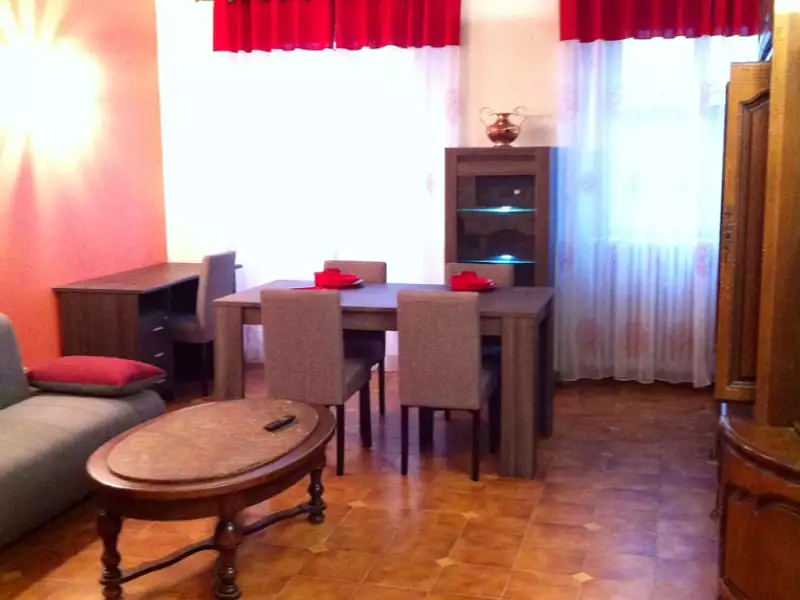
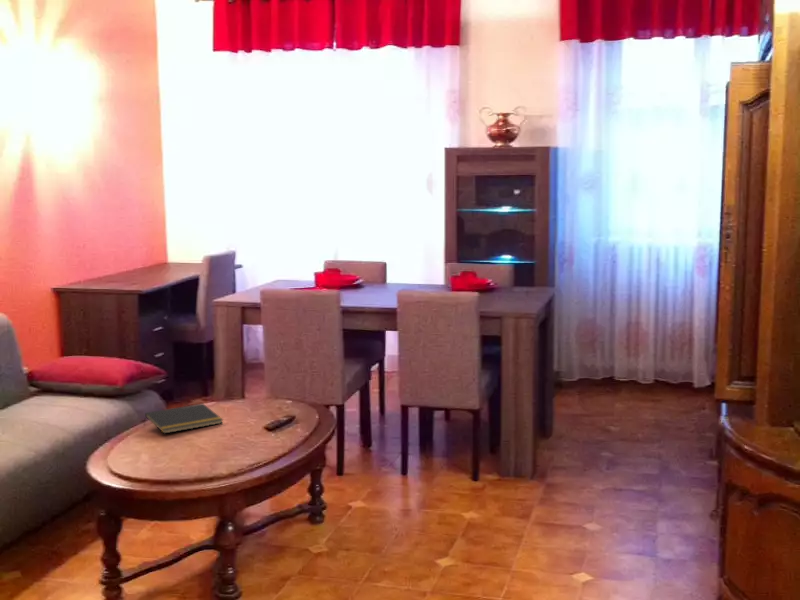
+ notepad (184, 417)
